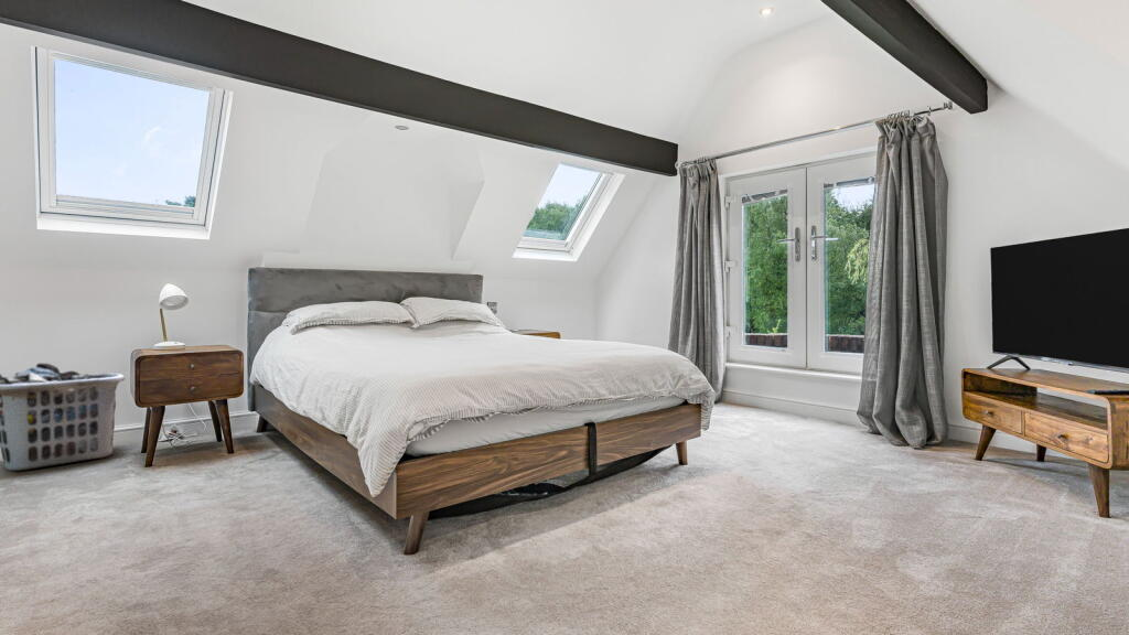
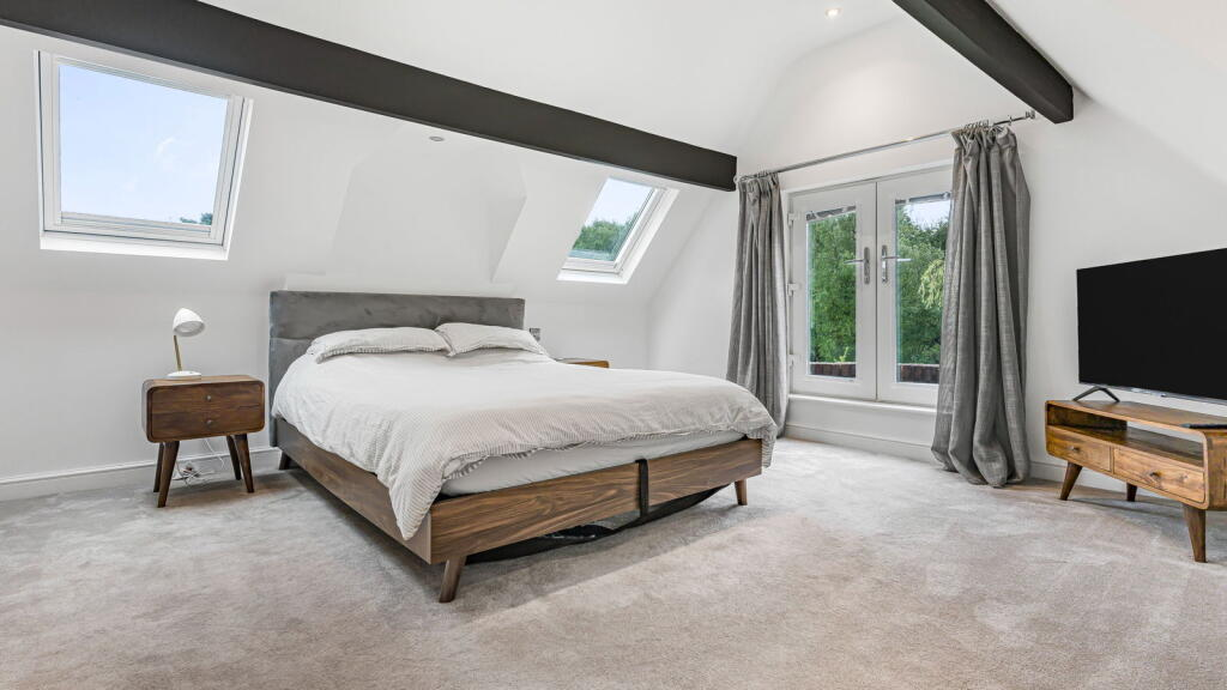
- clothes hamper (58, 411)
